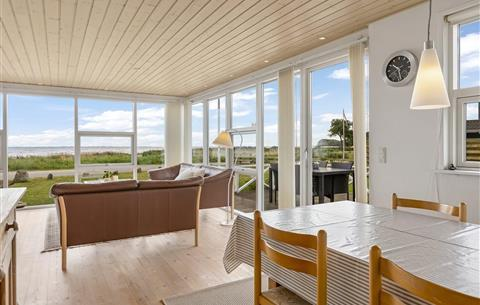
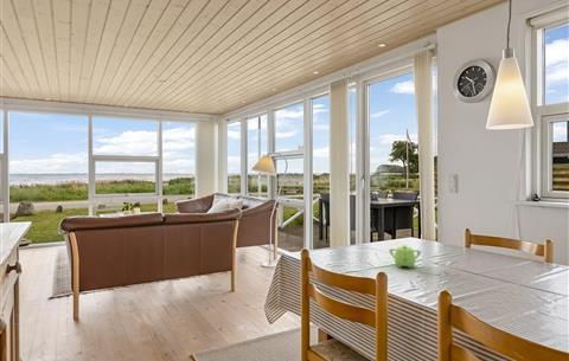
+ teapot (404, 256)
